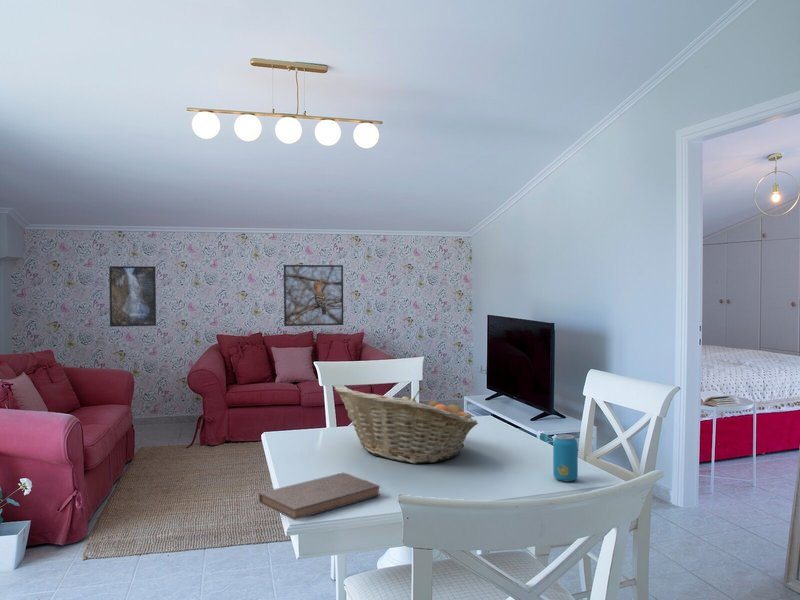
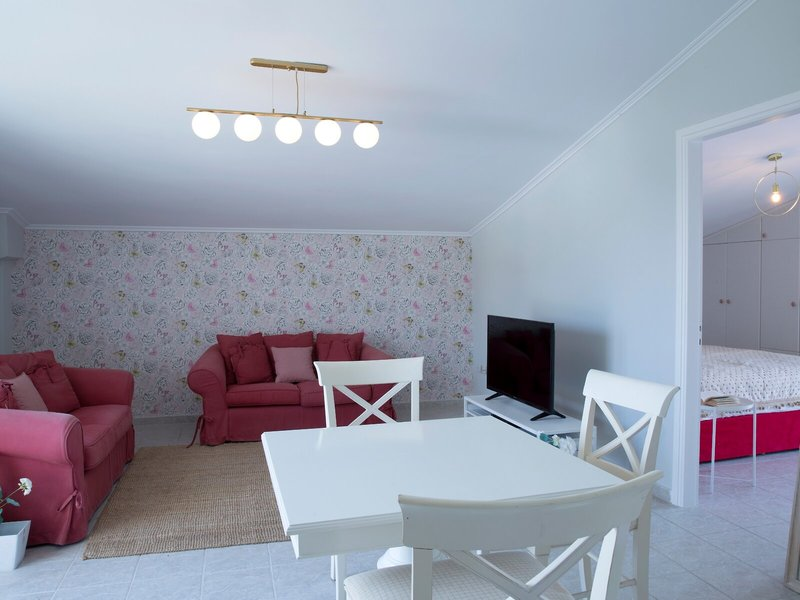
- beverage can (565, 457)
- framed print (313, 295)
- book (320, 493)
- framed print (132, 296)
- fruit basket (404, 417)
